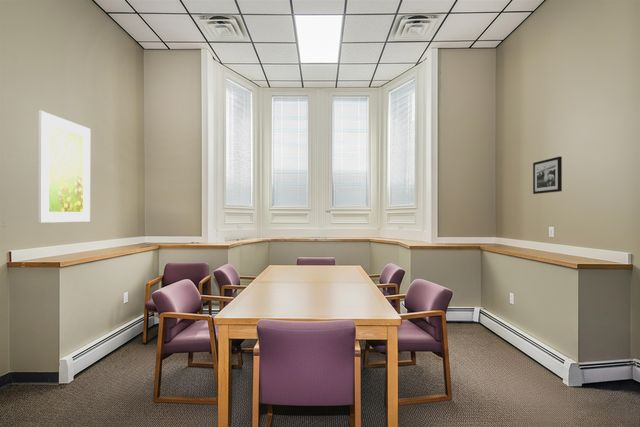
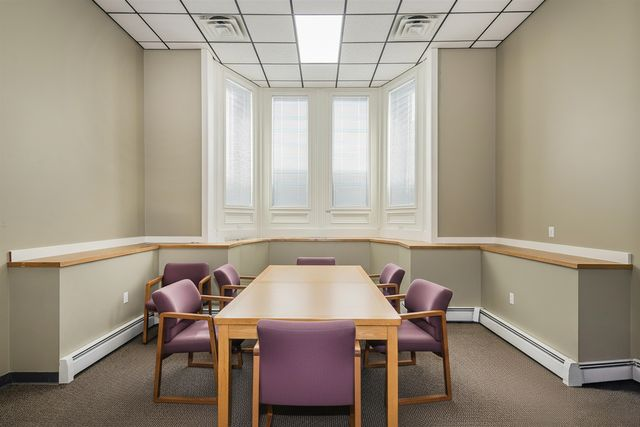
- picture frame (546, 176)
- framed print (66, 171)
